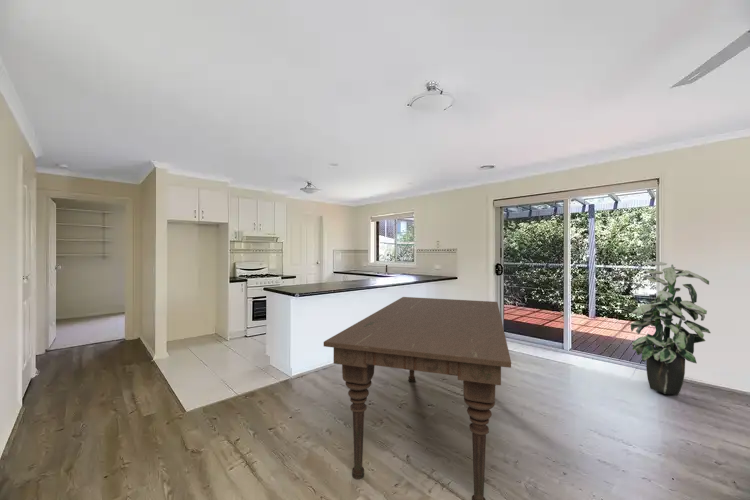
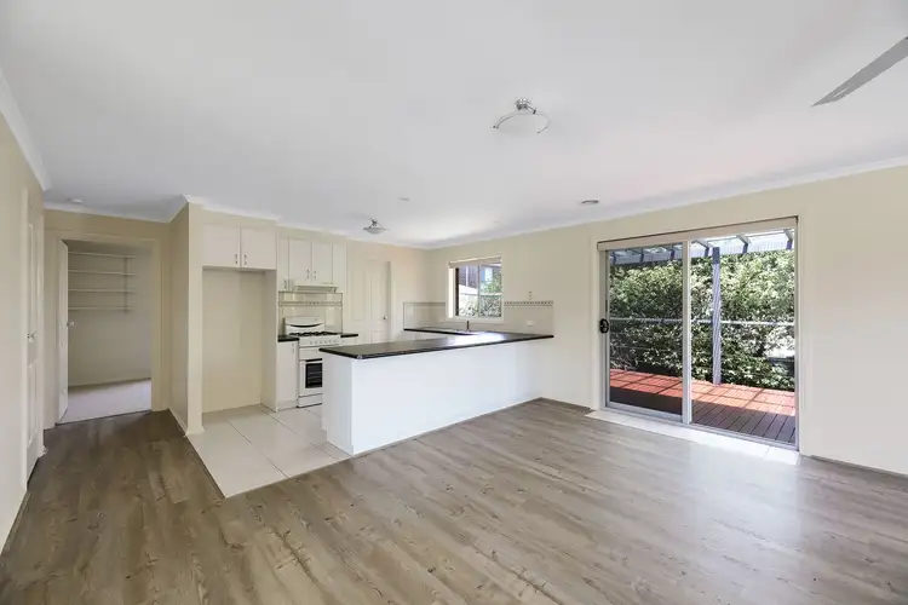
- indoor plant (662, 325)
- dining table (434, 369)
